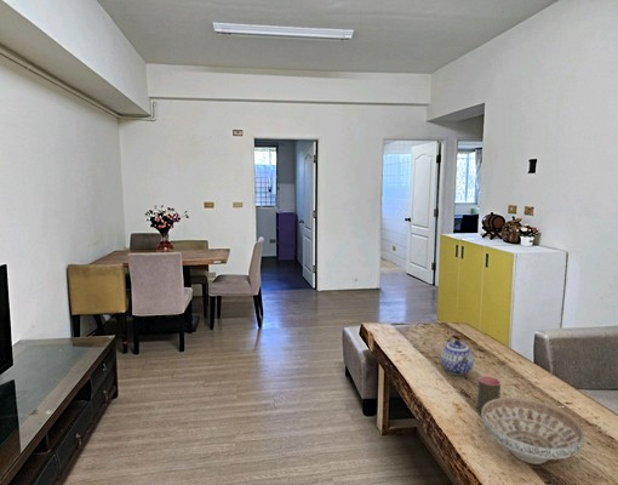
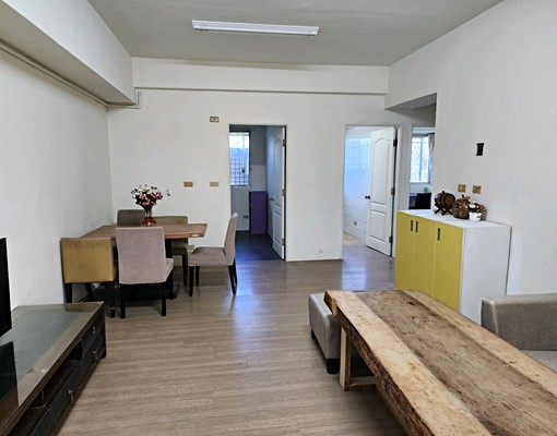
- cup (488, 395)
- teapot (457, 355)
- decorative bowl (528, 436)
